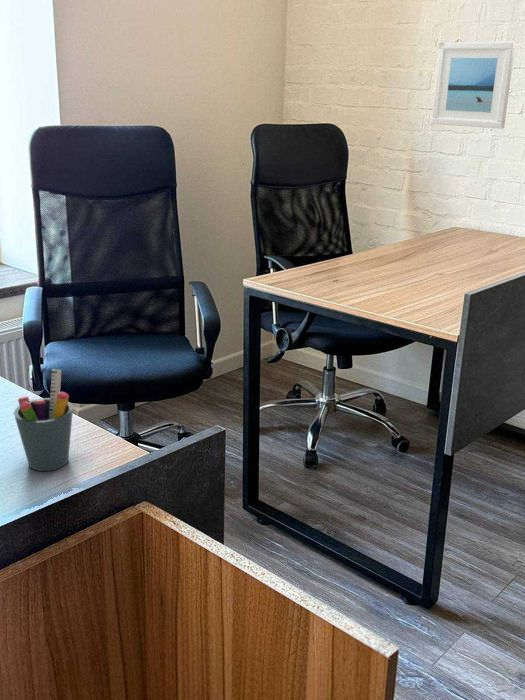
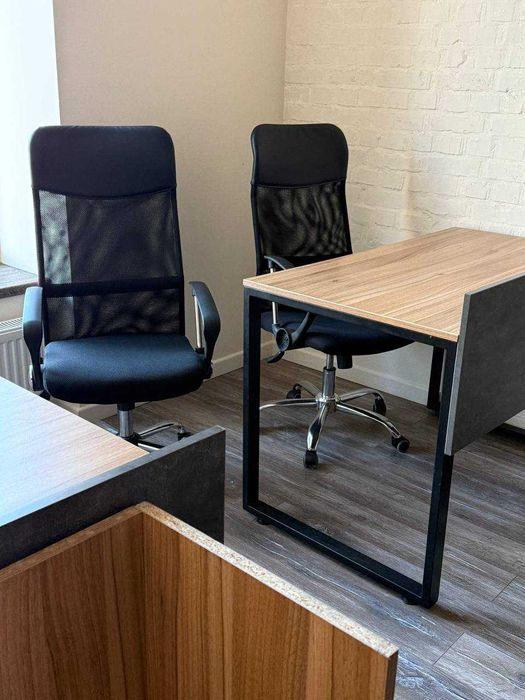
- pen holder (45, 422)
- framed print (471, 84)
